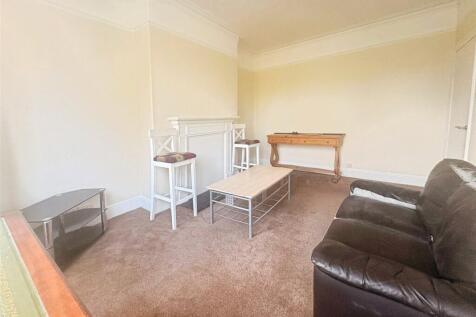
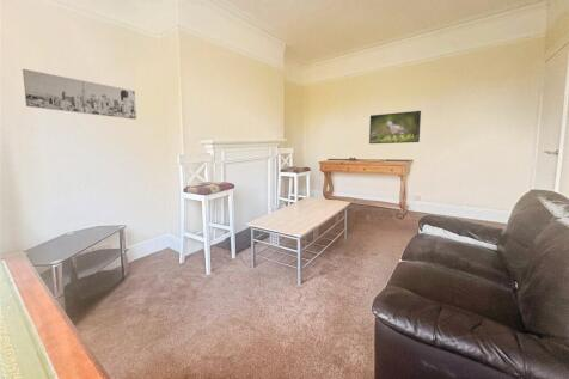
+ wall art (87, 97)
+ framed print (393, 128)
